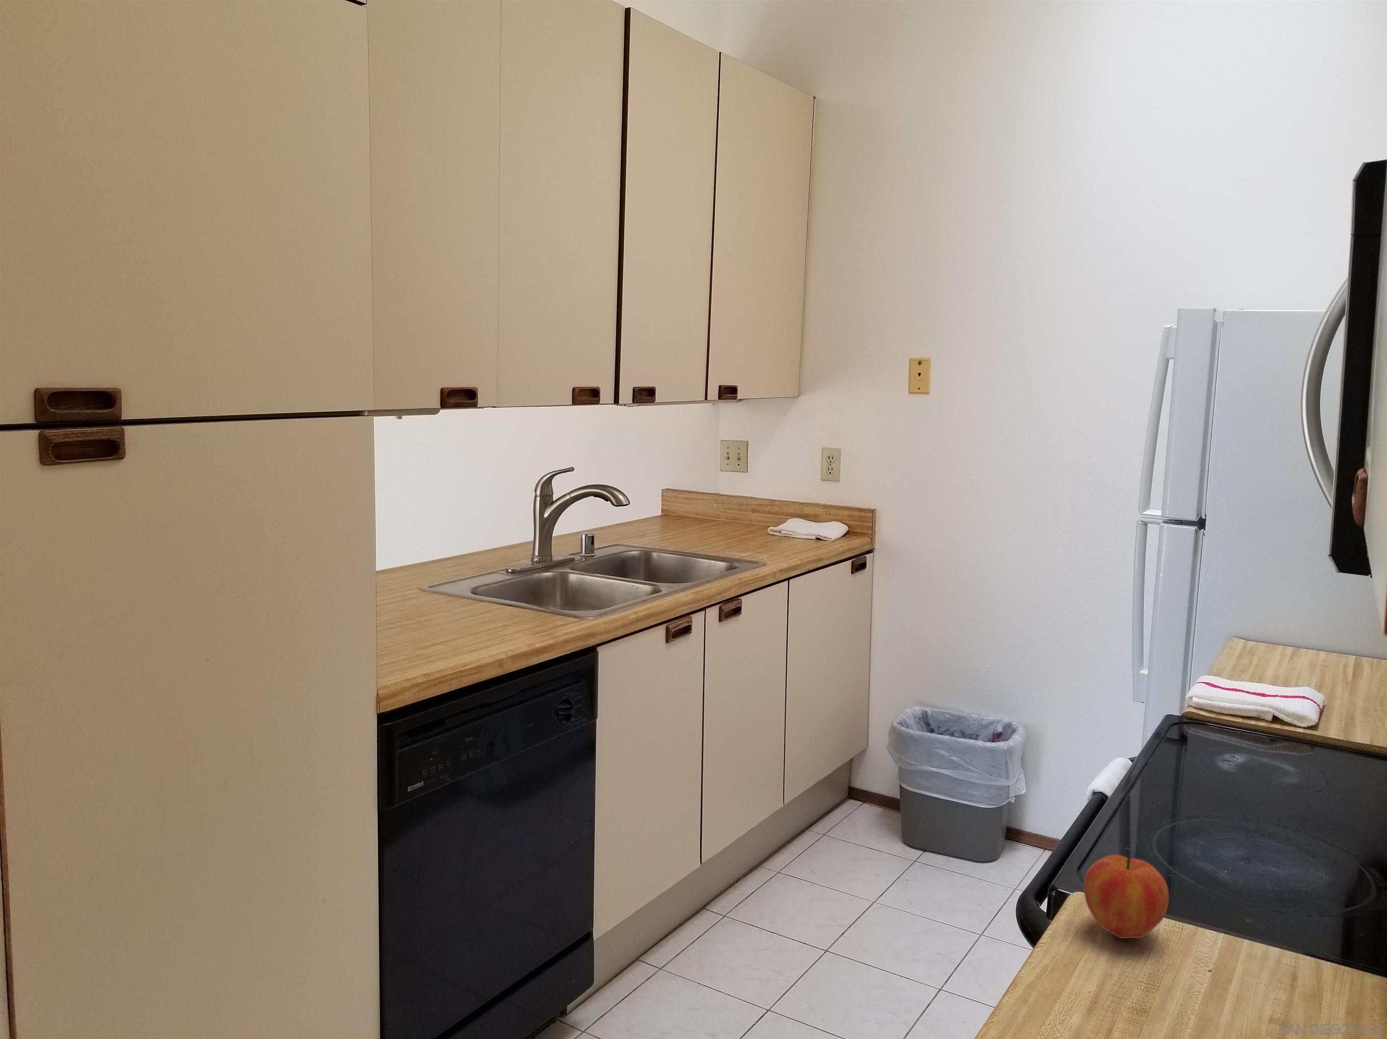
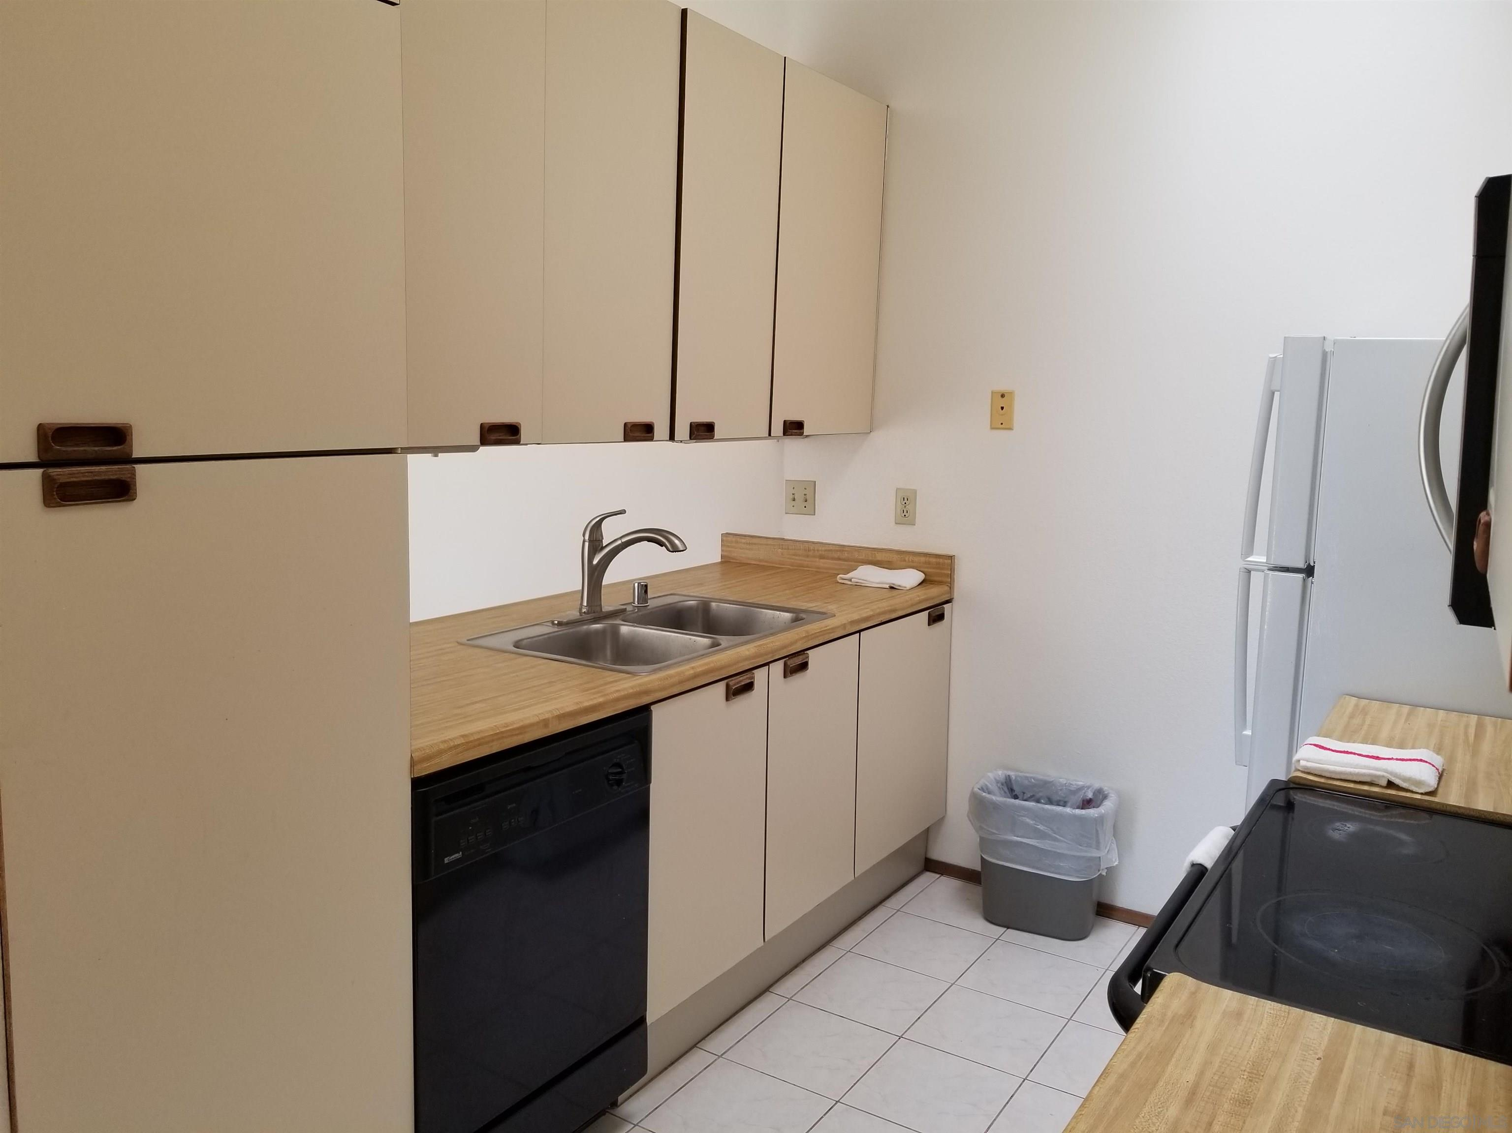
- apple (1126, 896)
